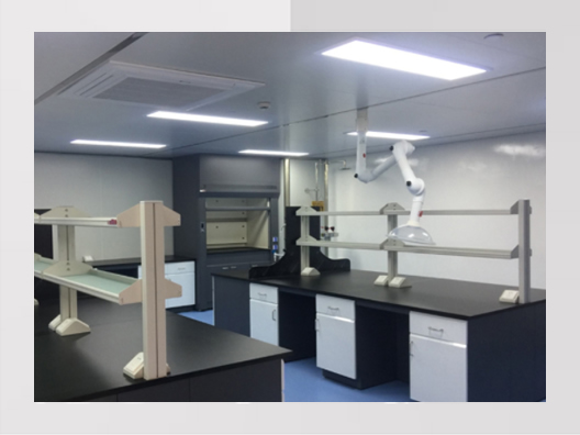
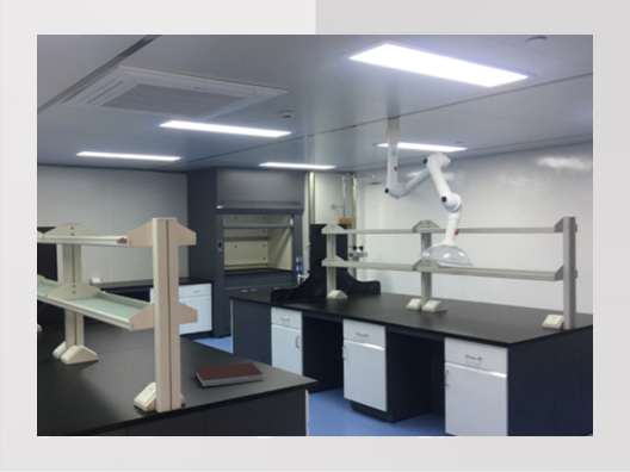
+ notebook (228, 374)
